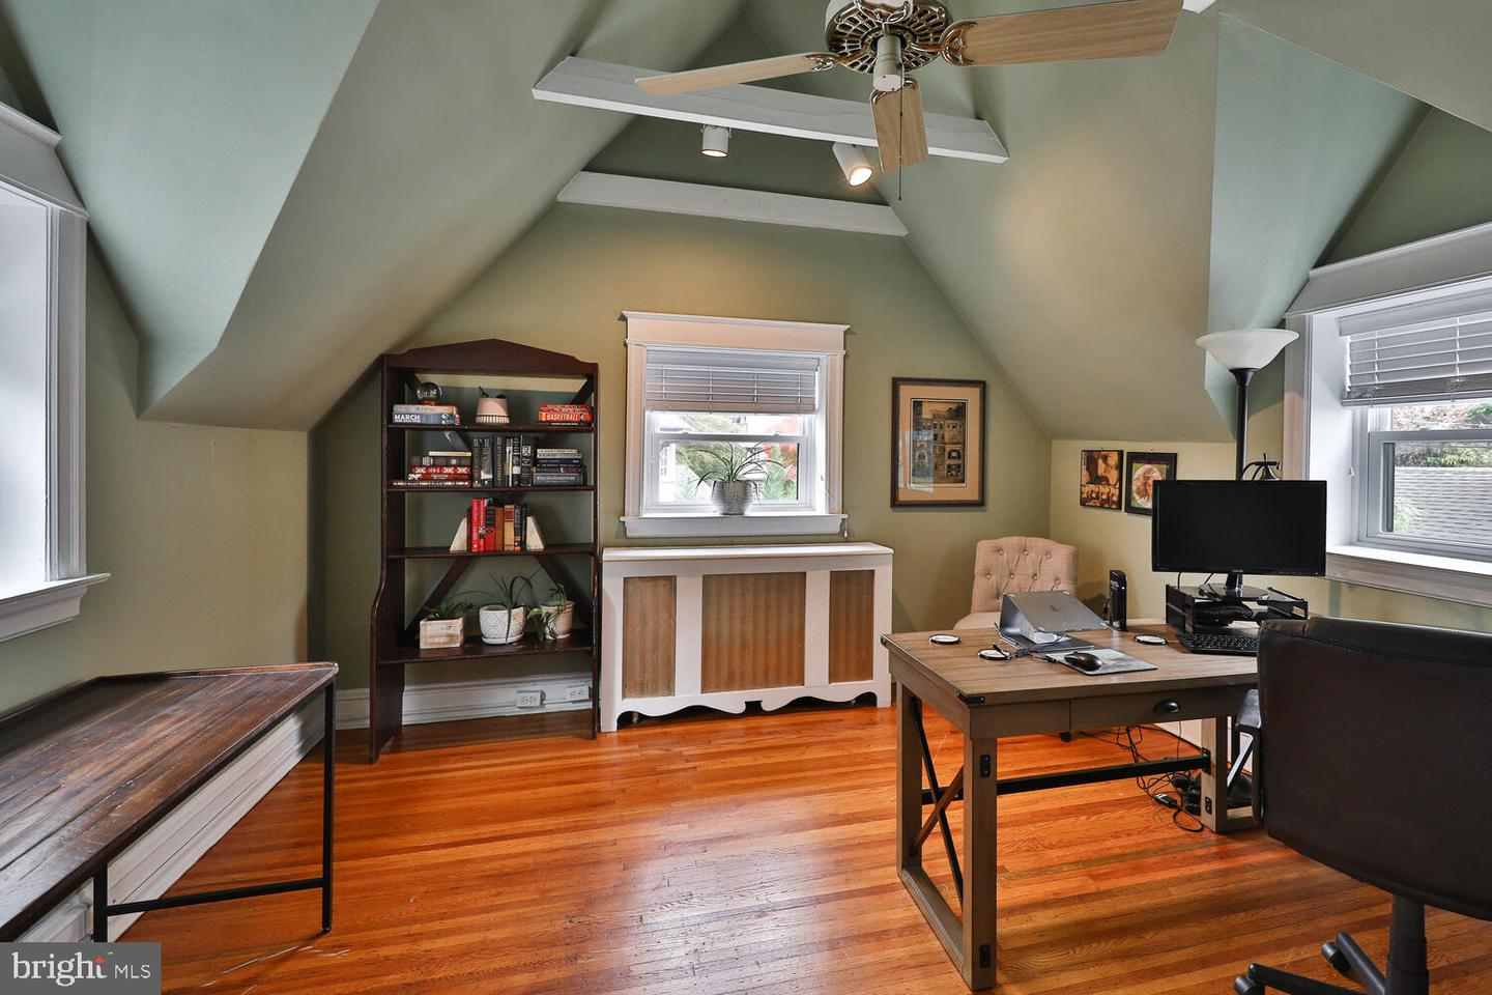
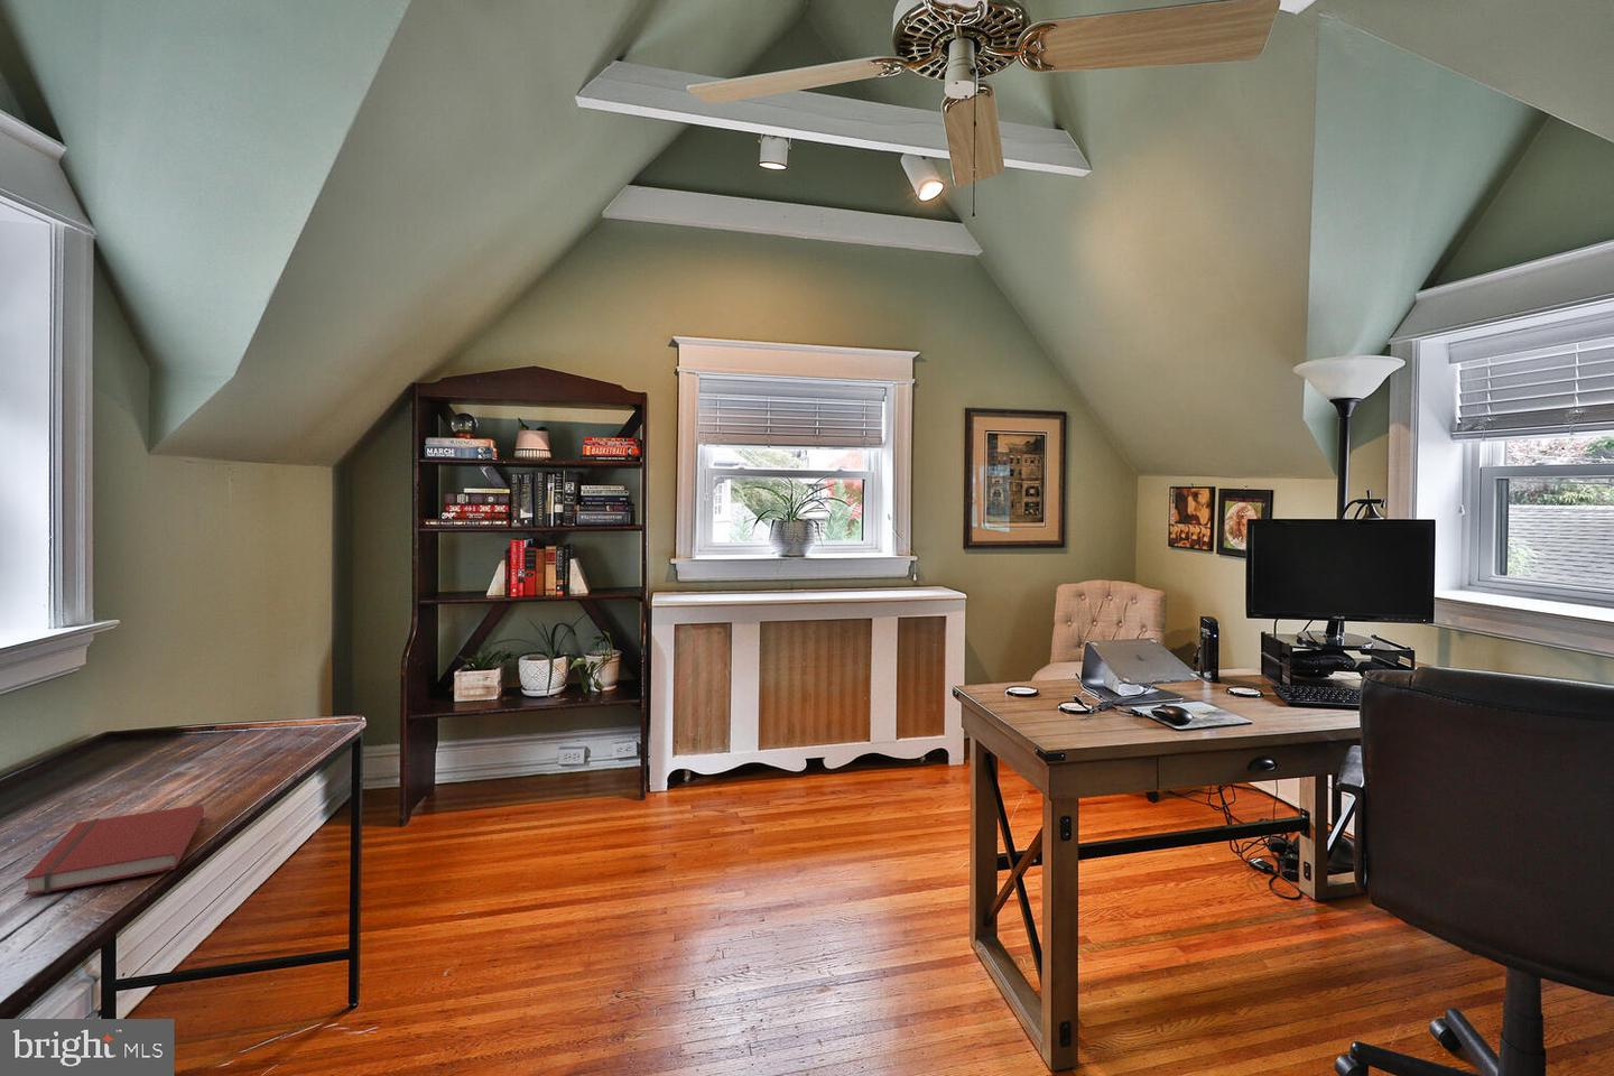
+ book (125, 844)
